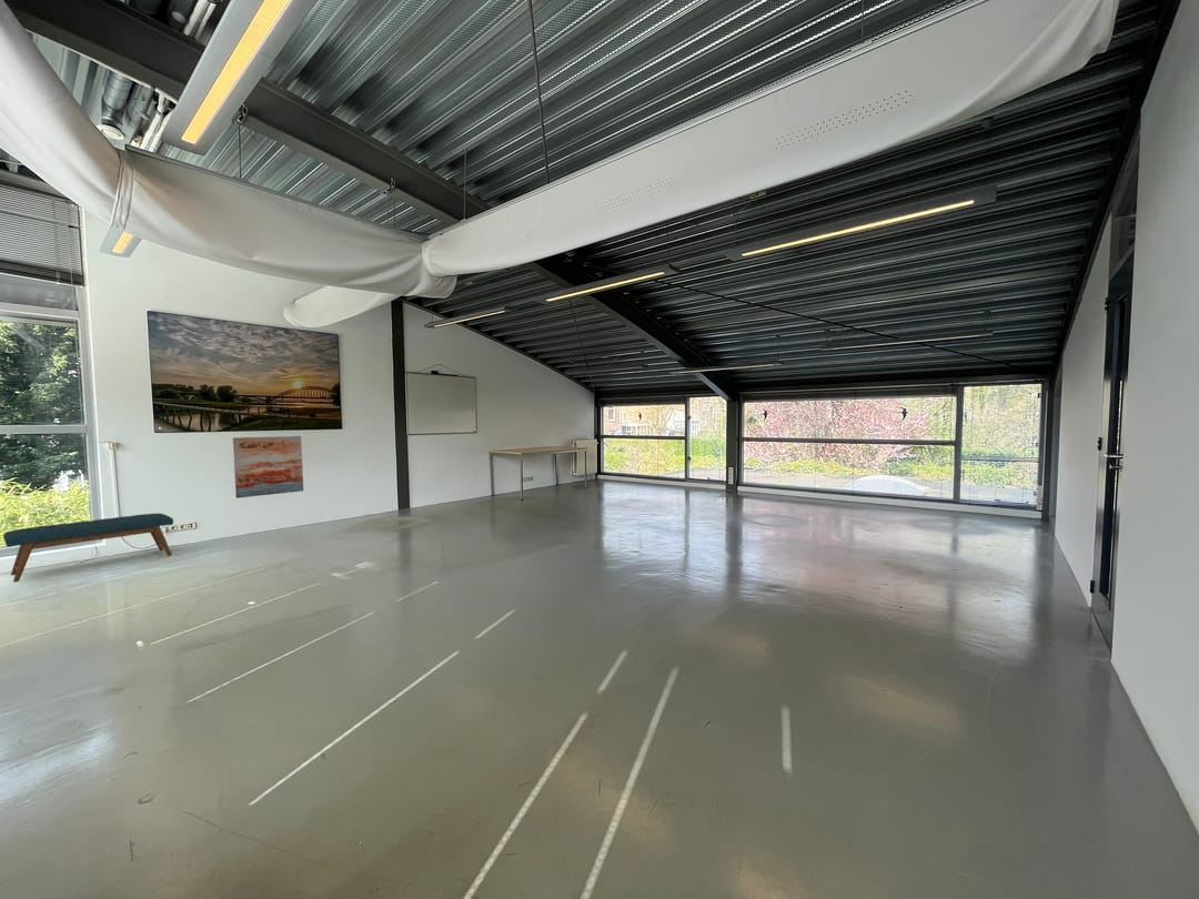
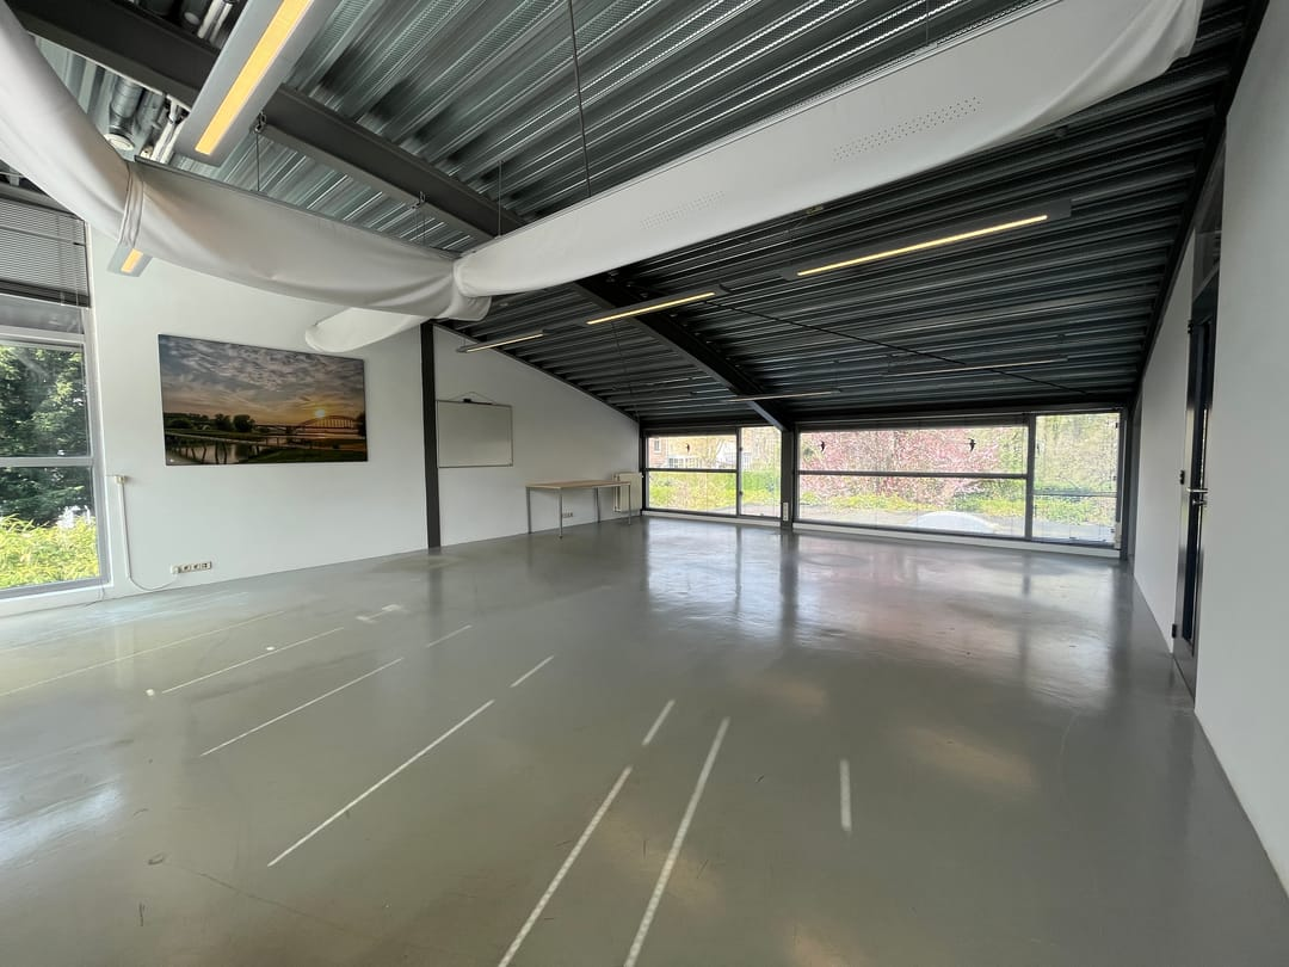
- wall art (270, 465)
- bench (95, 539)
